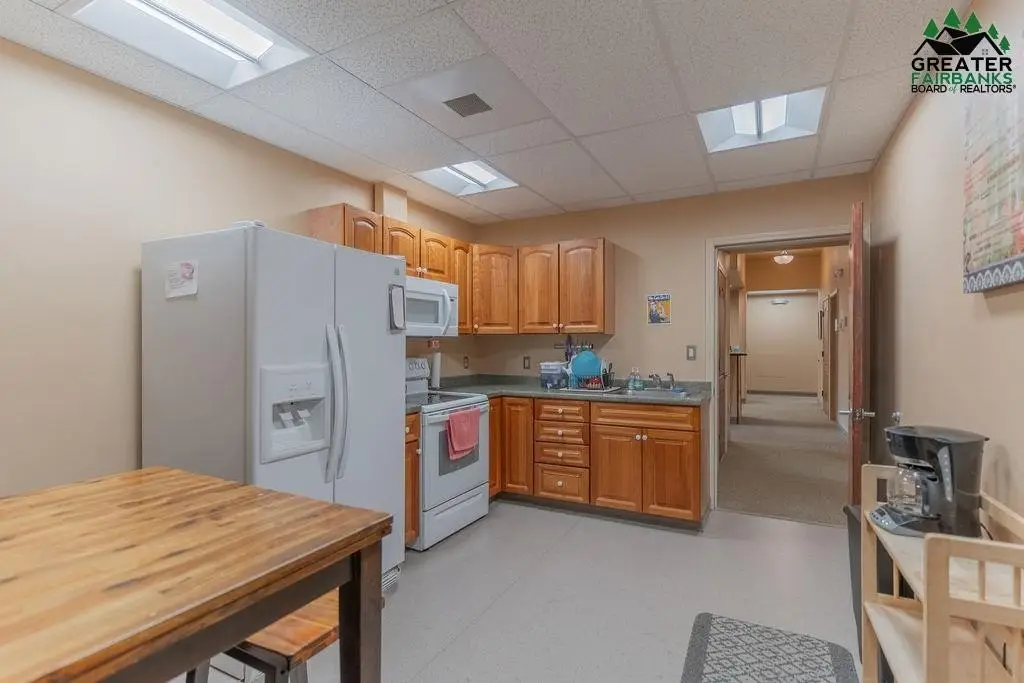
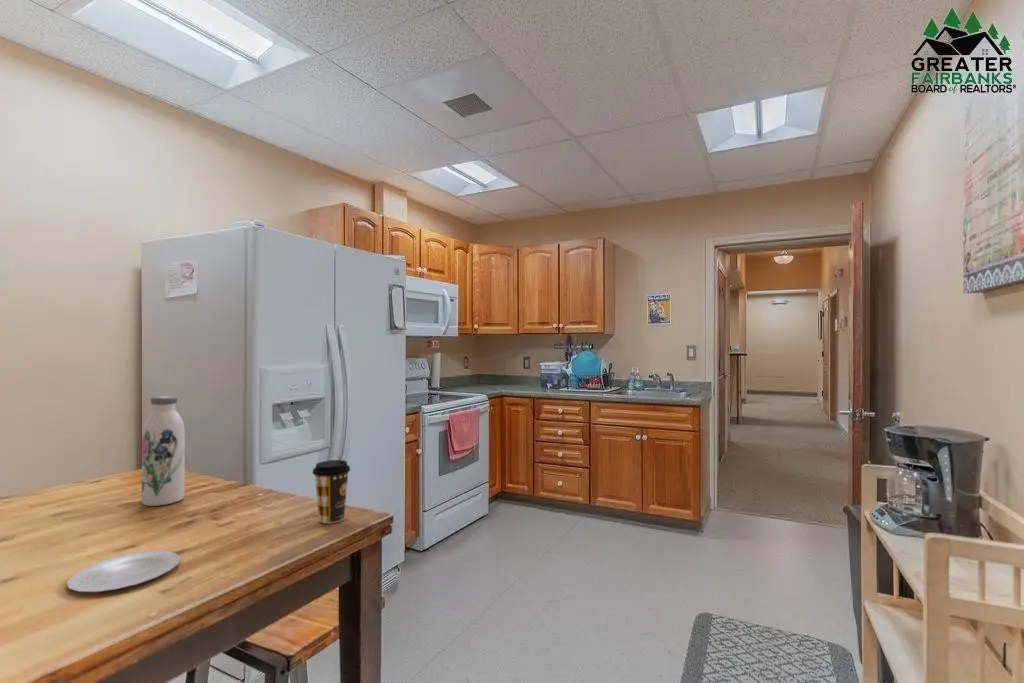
+ water bottle (163, 448)
+ plate (137, 552)
+ coffee cup (331, 491)
